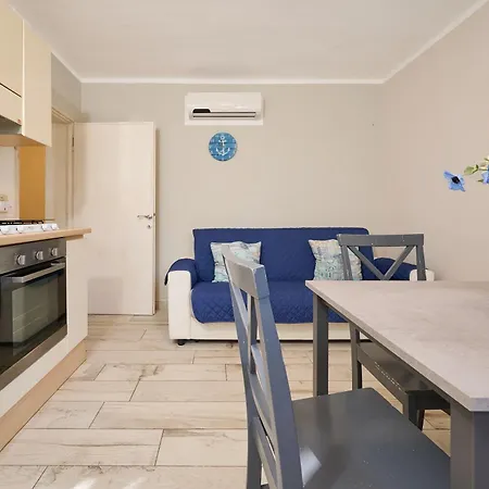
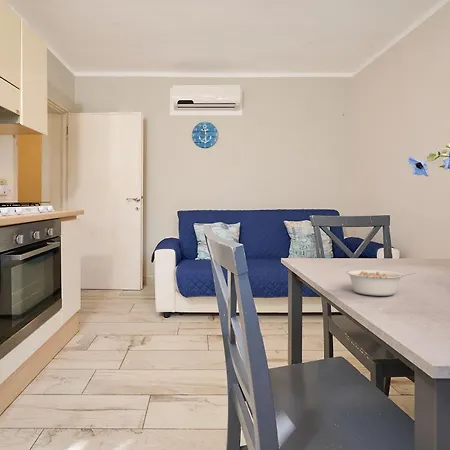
+ legume (376, 280)
